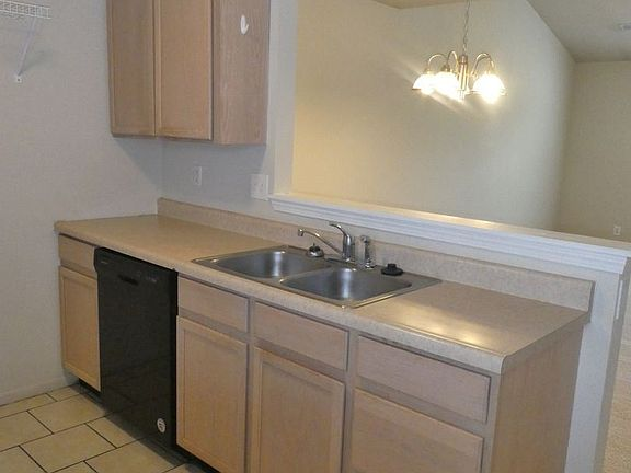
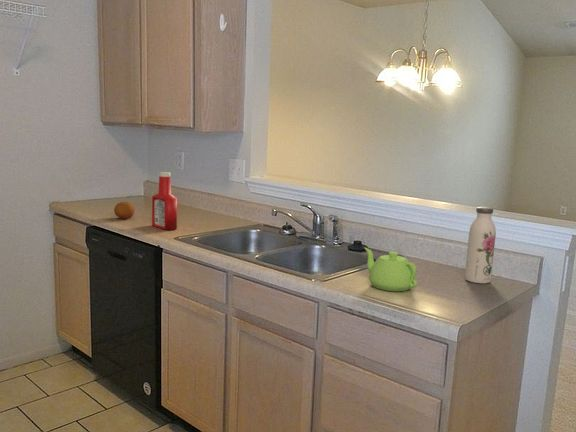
+ teapot (389, 268)
+ soap bottle (164, 200)
+ water bottle (481, 244)
+ fruit (124, 210)
